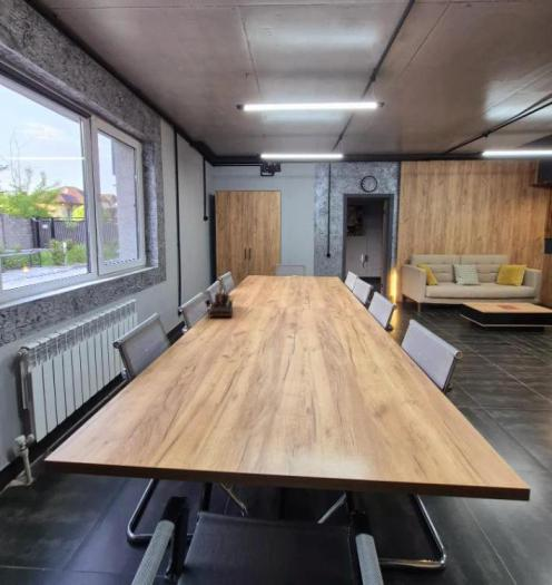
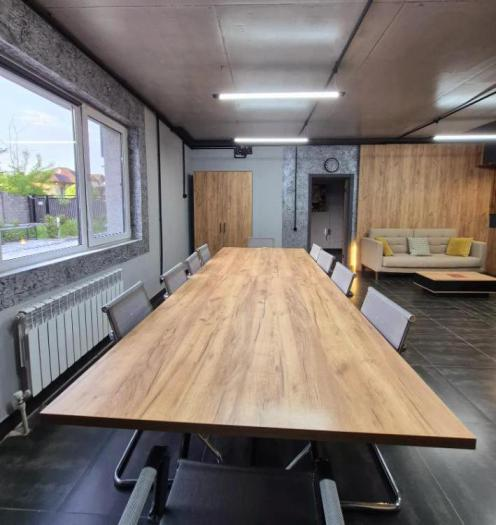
- desk organizer (221, 298)
